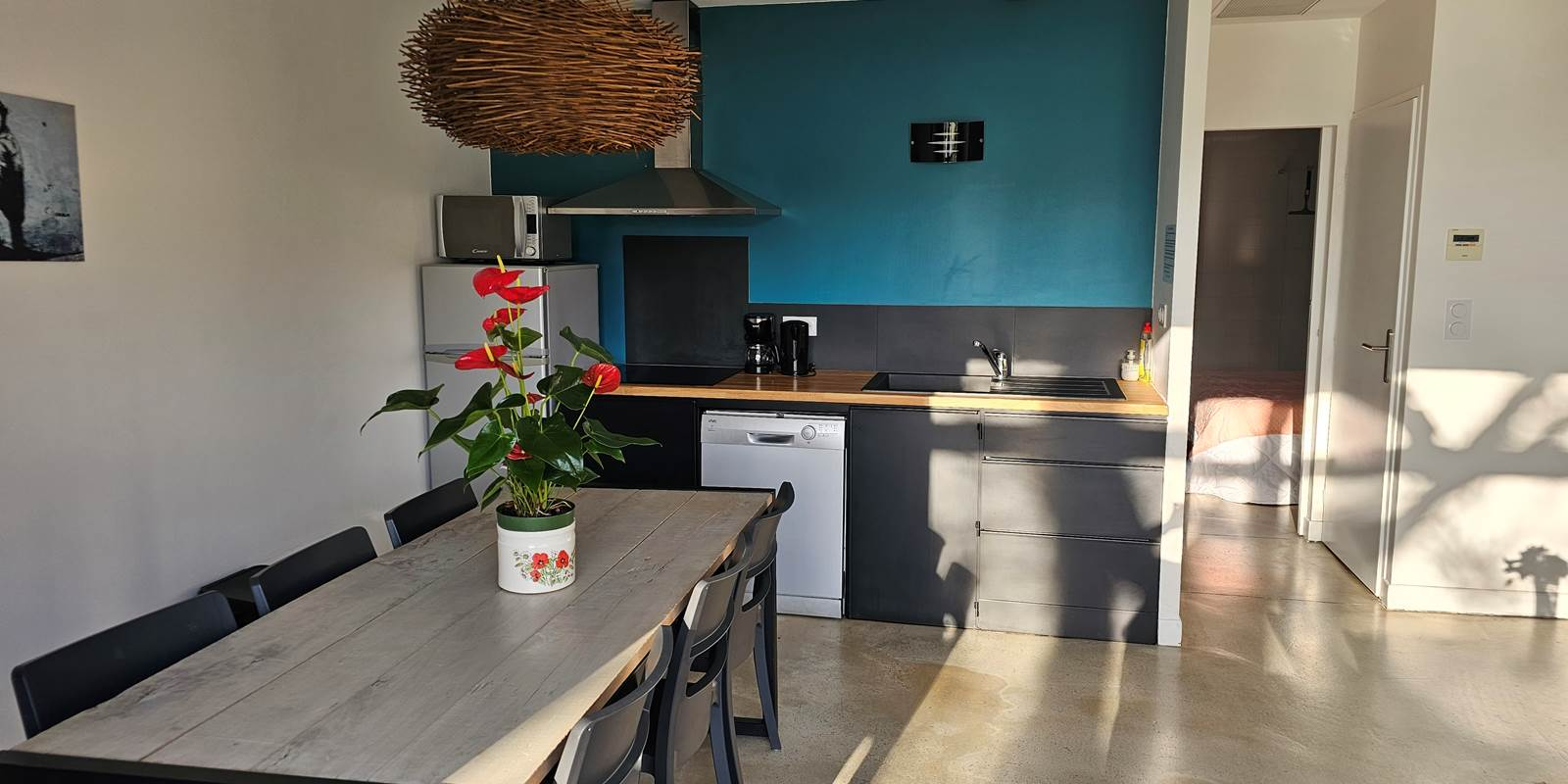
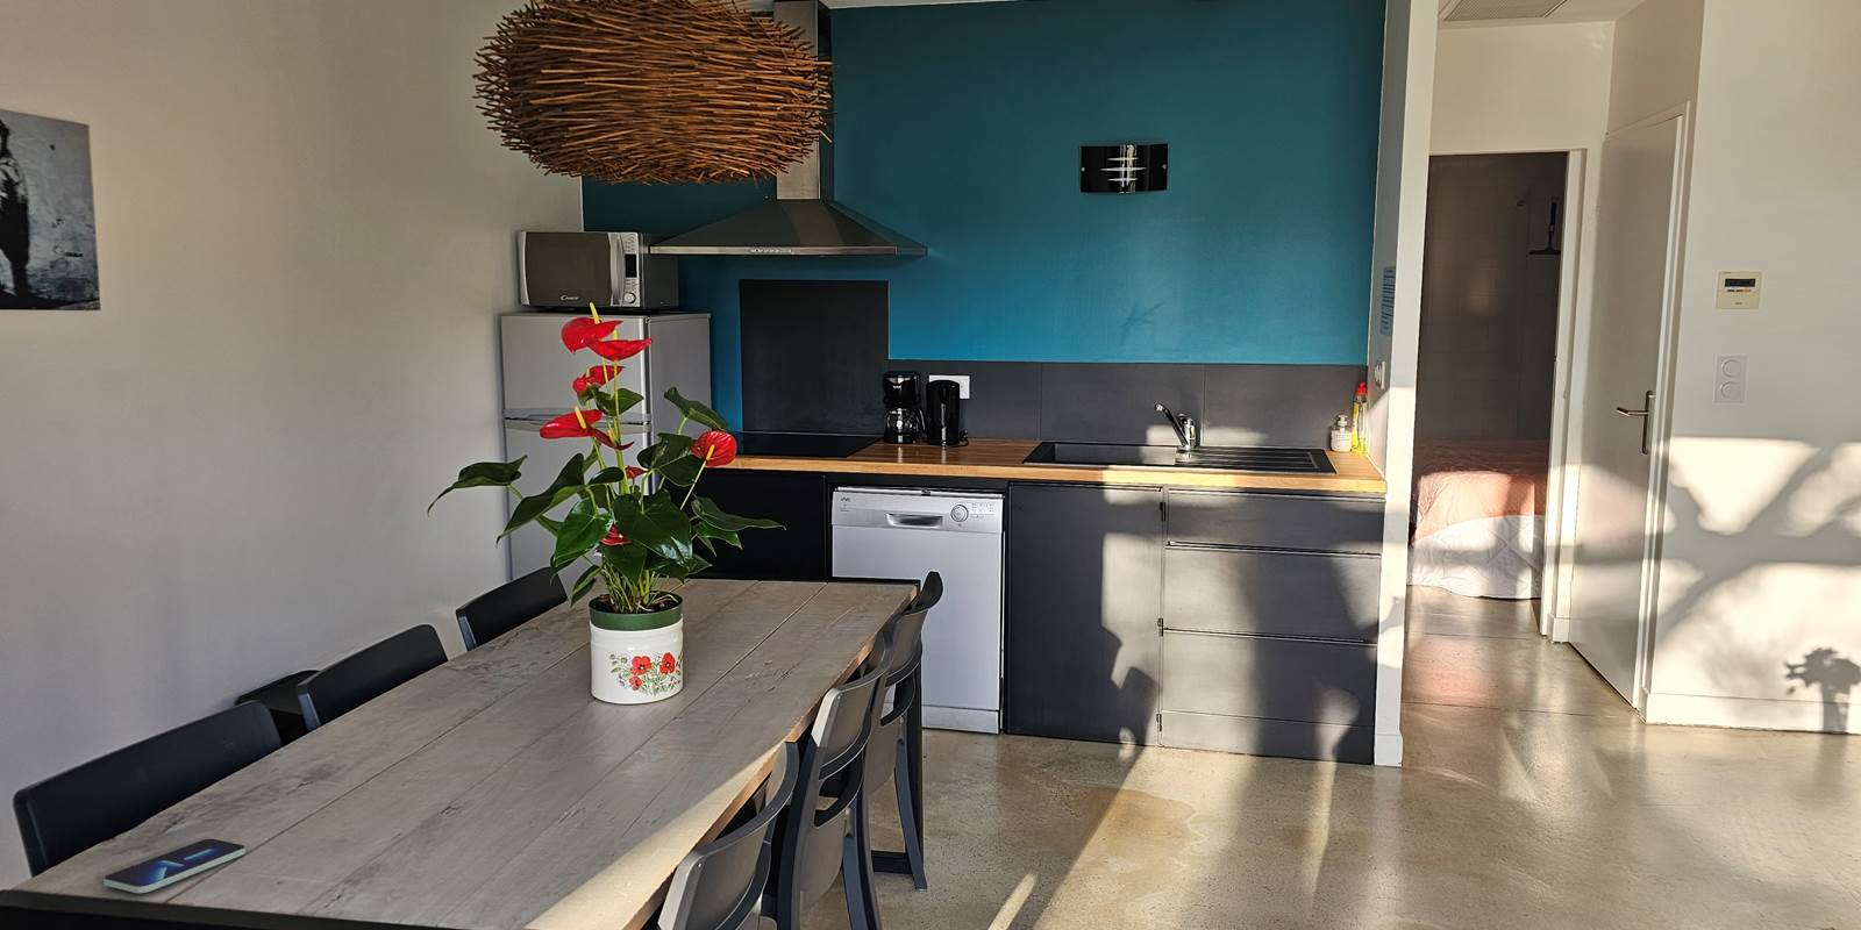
+ smartphone (177, 864)
